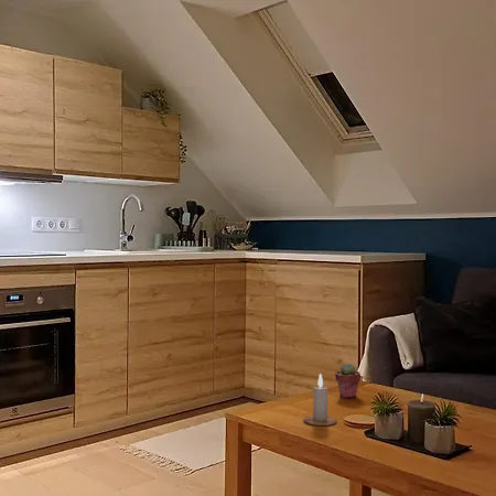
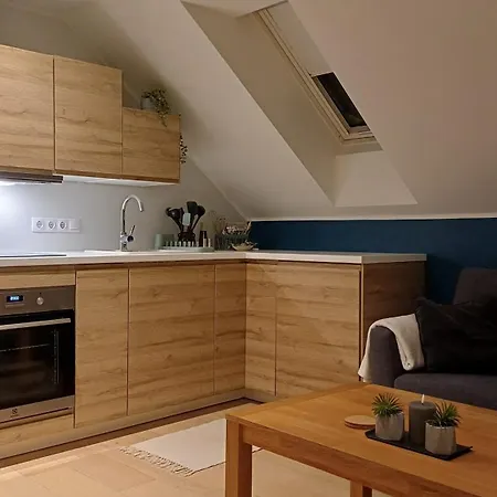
- potted succulent (347, 379)
- candle (320, 397)
